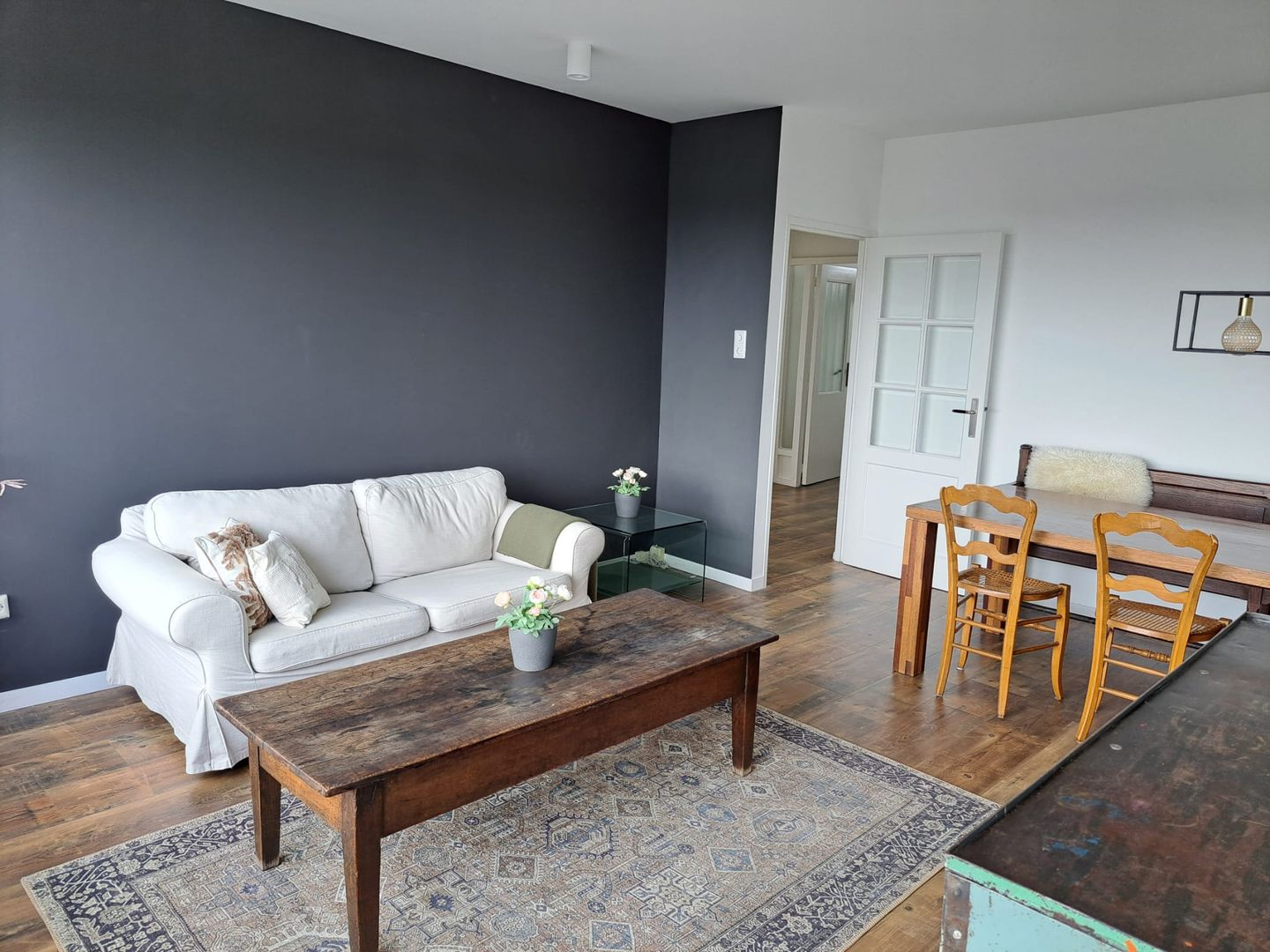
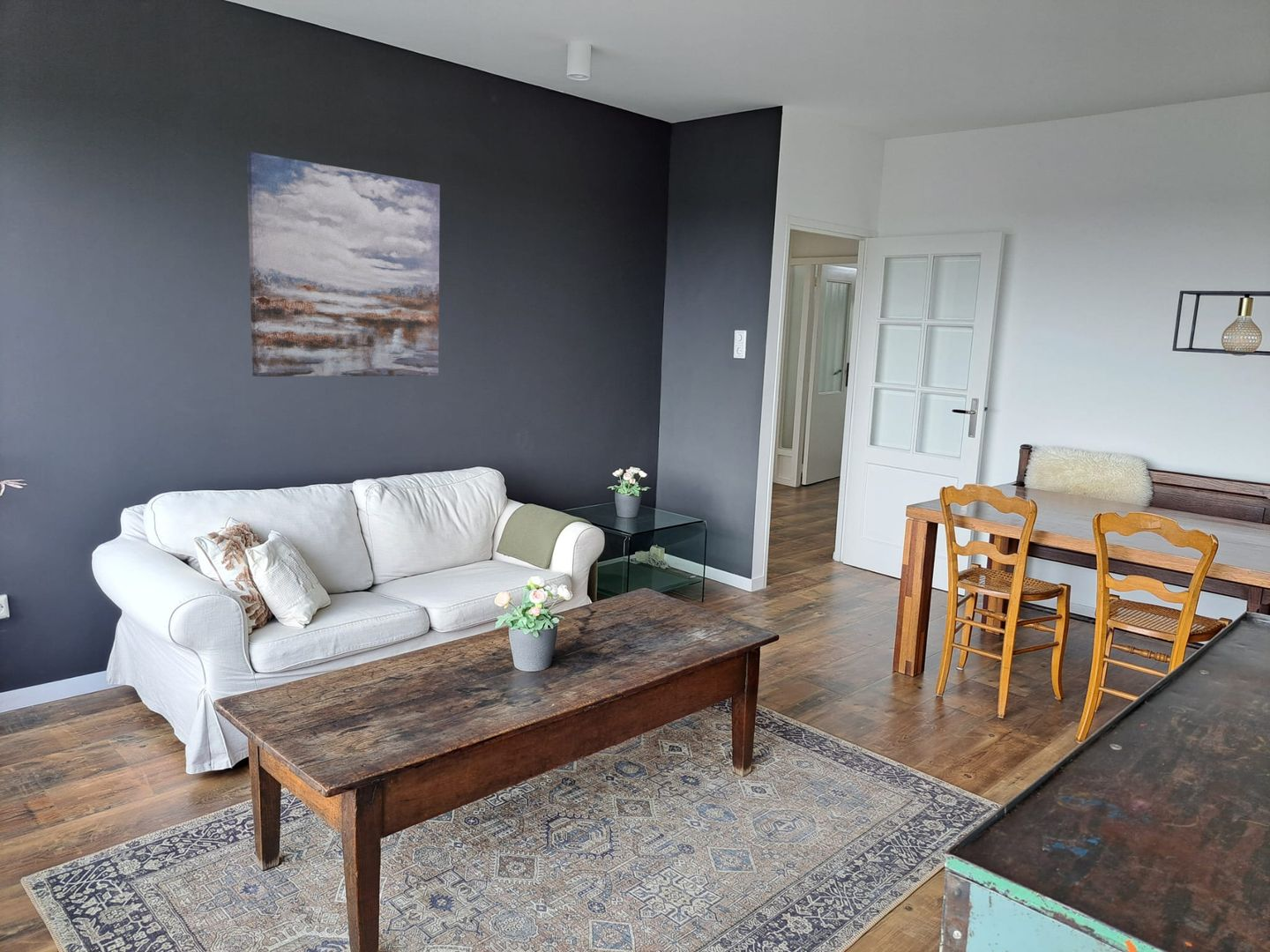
+ wall art (351, 274)
